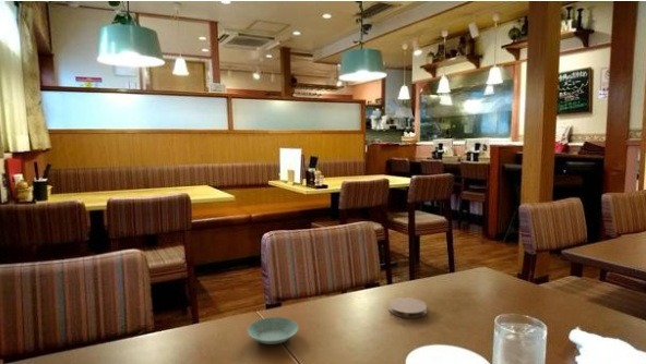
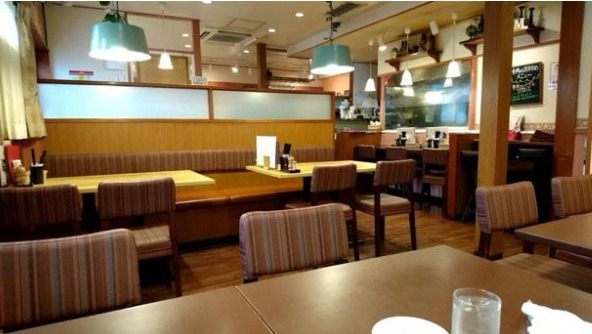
- coaster (407, 307)
- saucer (273, 332)
